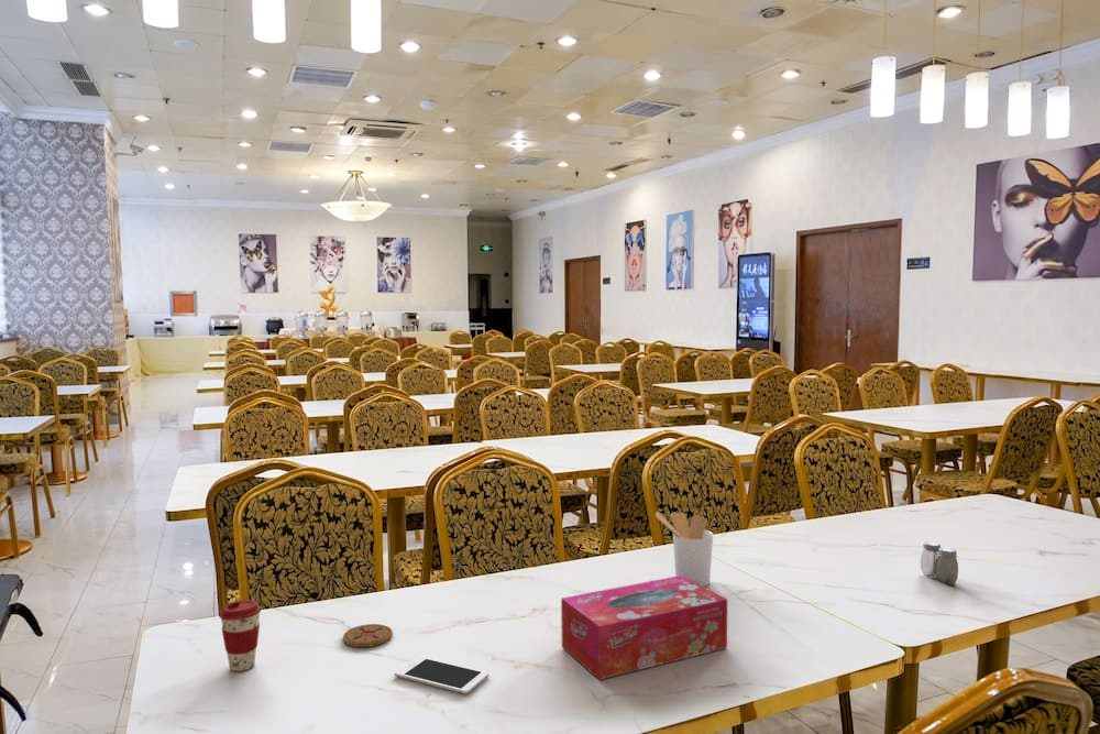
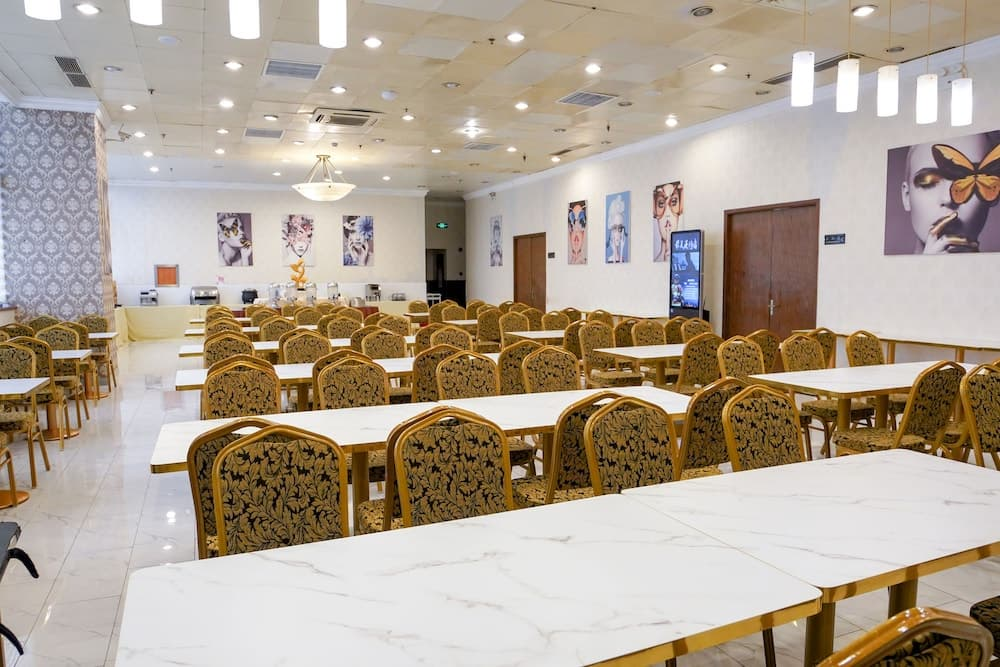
- coaster (367, 635)
- utensil holder (682, 546)
- salt and pepper shaker (938, 562)
- cell phone (441, 673)
- coffee cup (241, 635)
- tissue box (644, 623)
